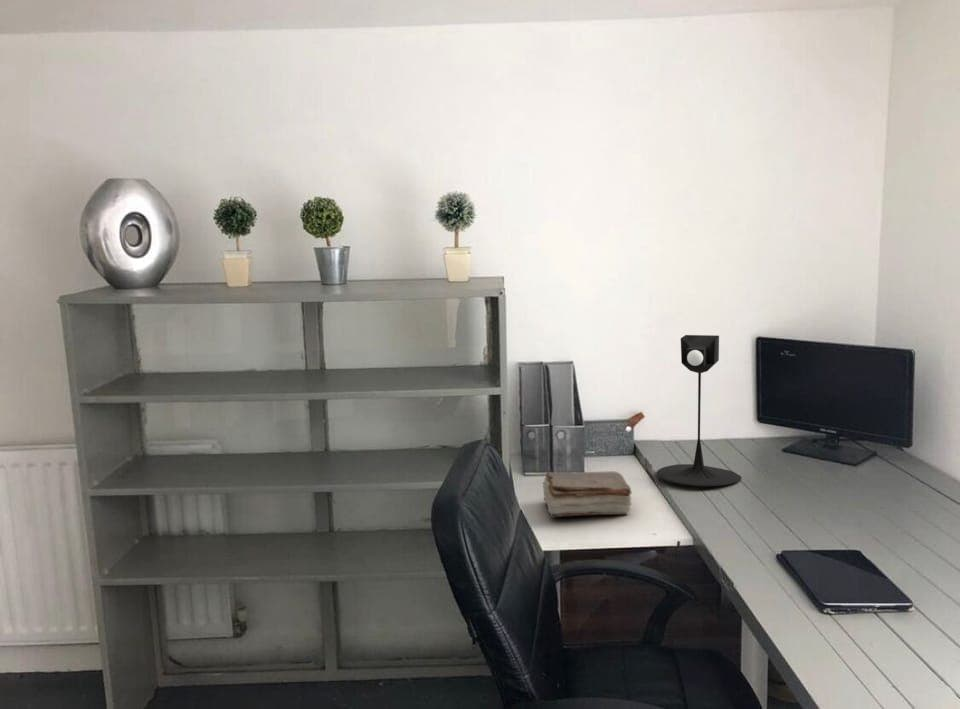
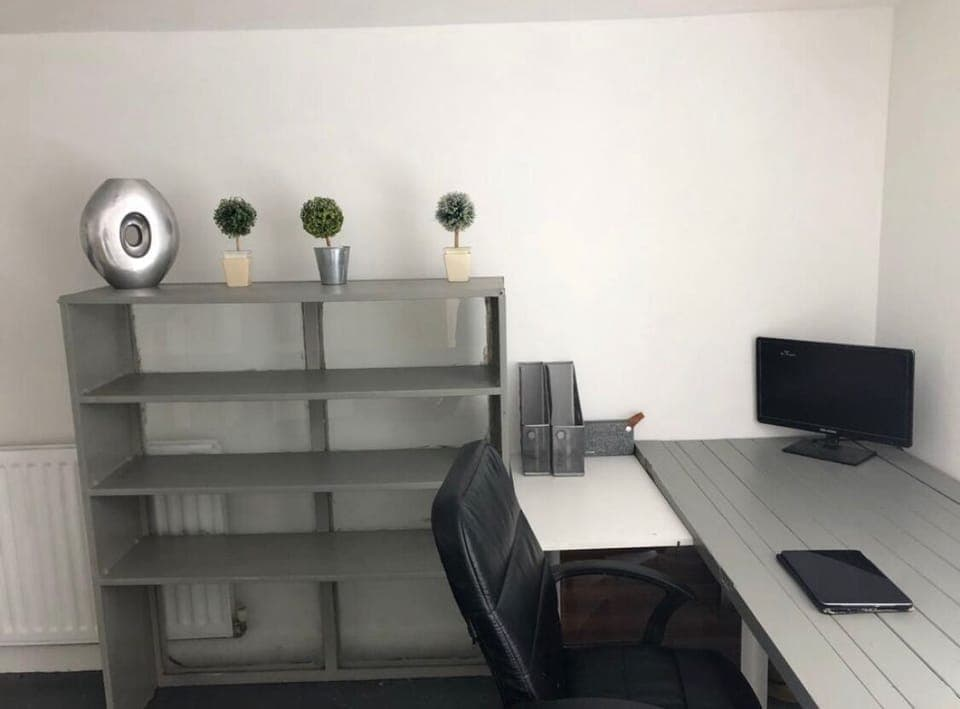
- desk lamp (699, 406)
- book (585, 493)
